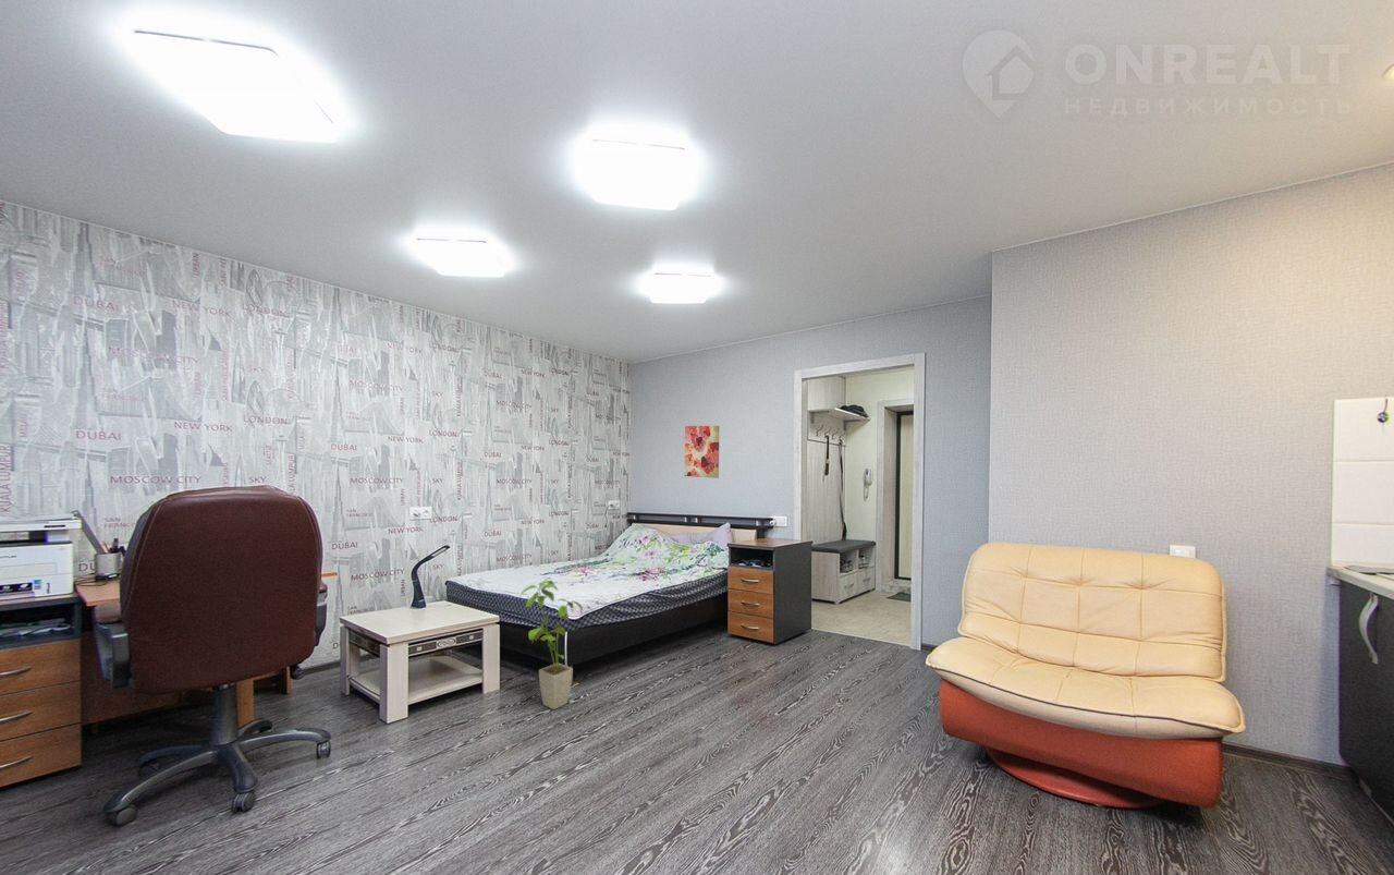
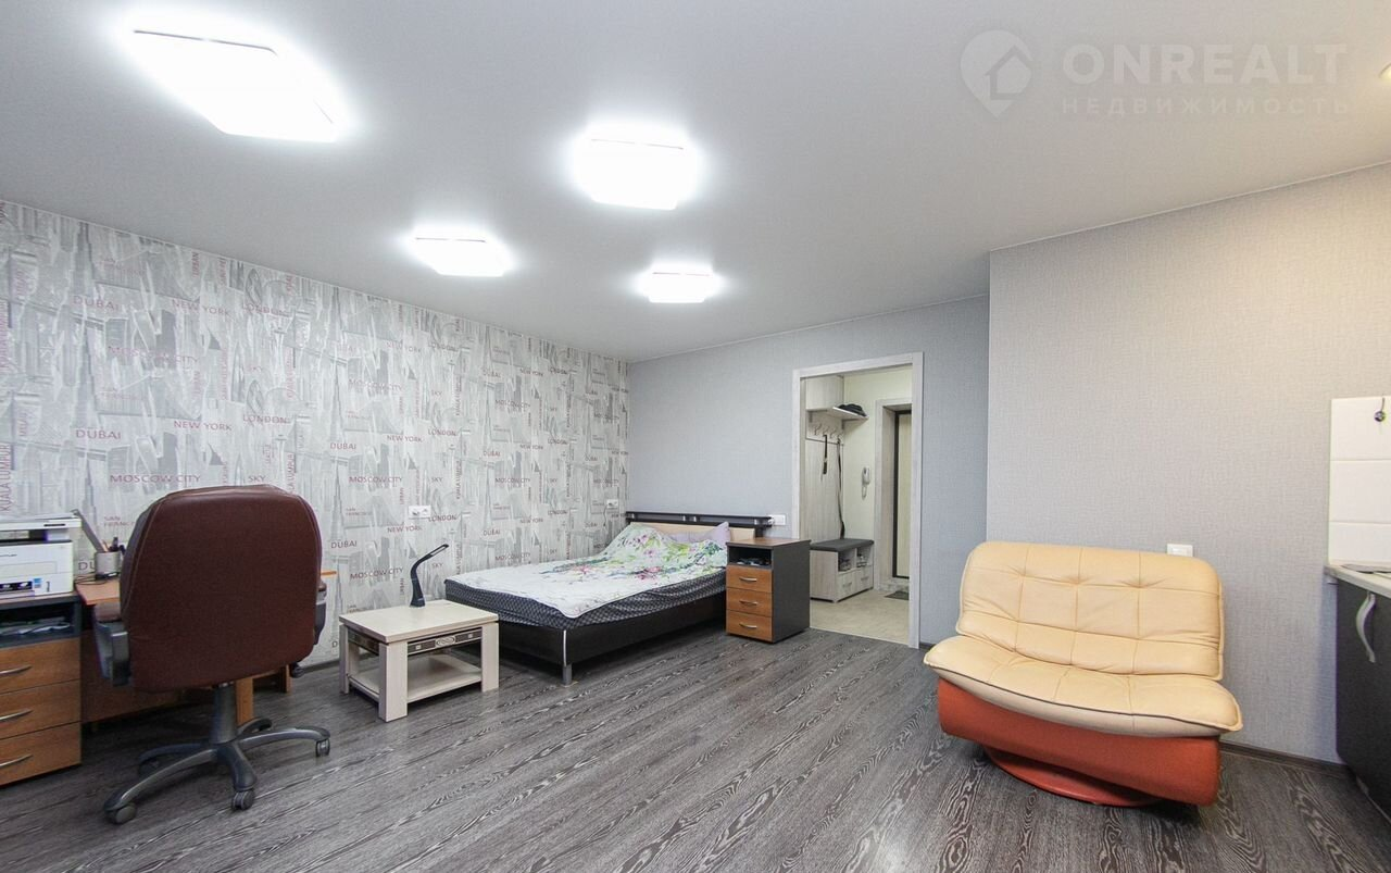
- wall art (701, 451)
- house plant (548, 645)
